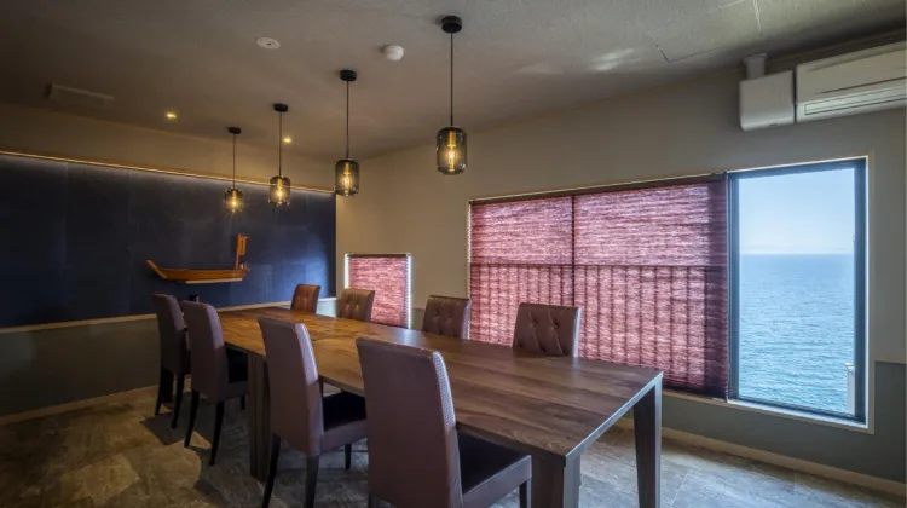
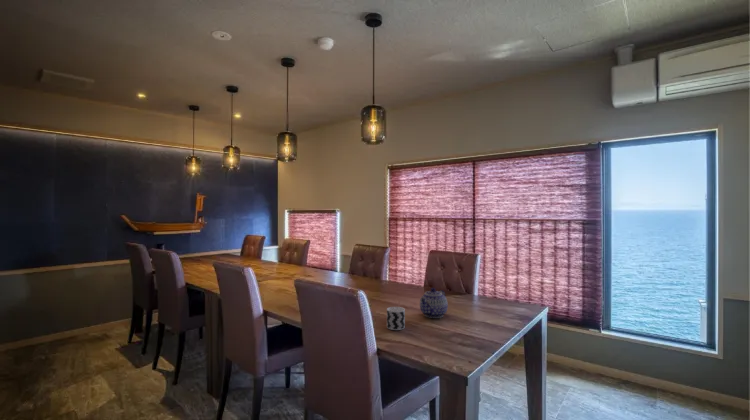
+ teapot (433, 301)
+ cup (396, 317)
